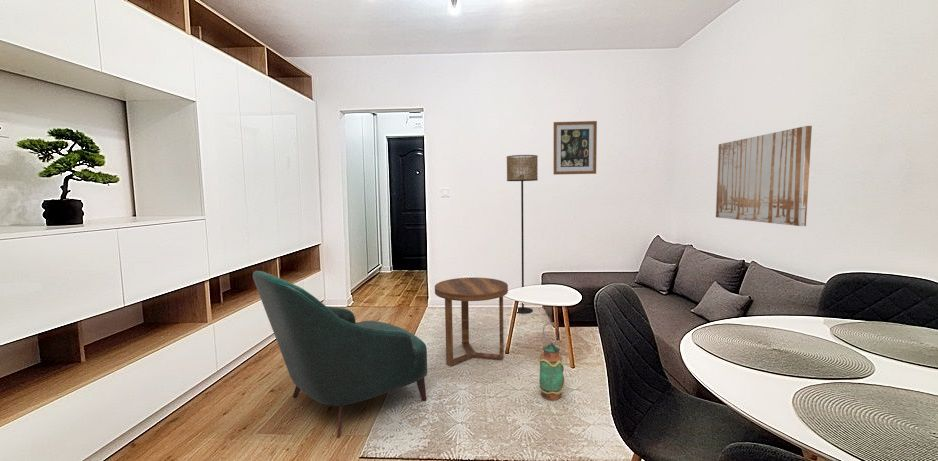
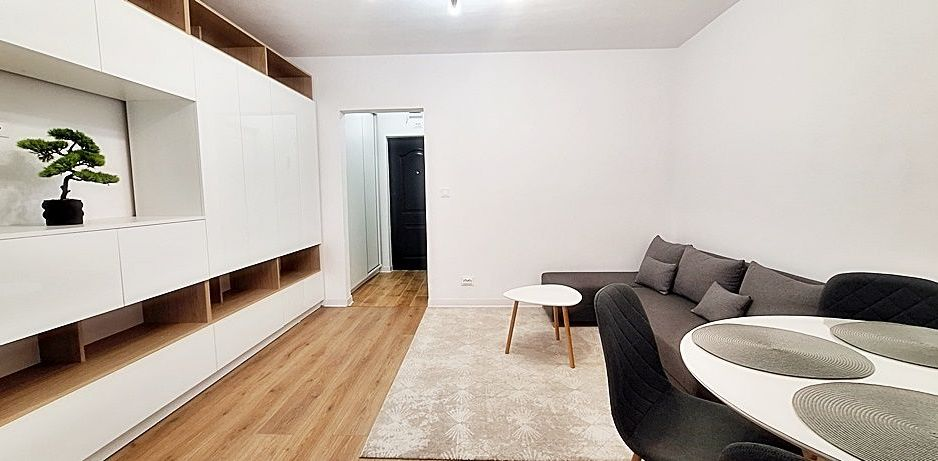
- wall art (574, 148)
- armchair (342, 334)
- lantern (551, 359)
- wall art (755, 179)
- floor lamp (522, 234)
- side table (468, 320)
